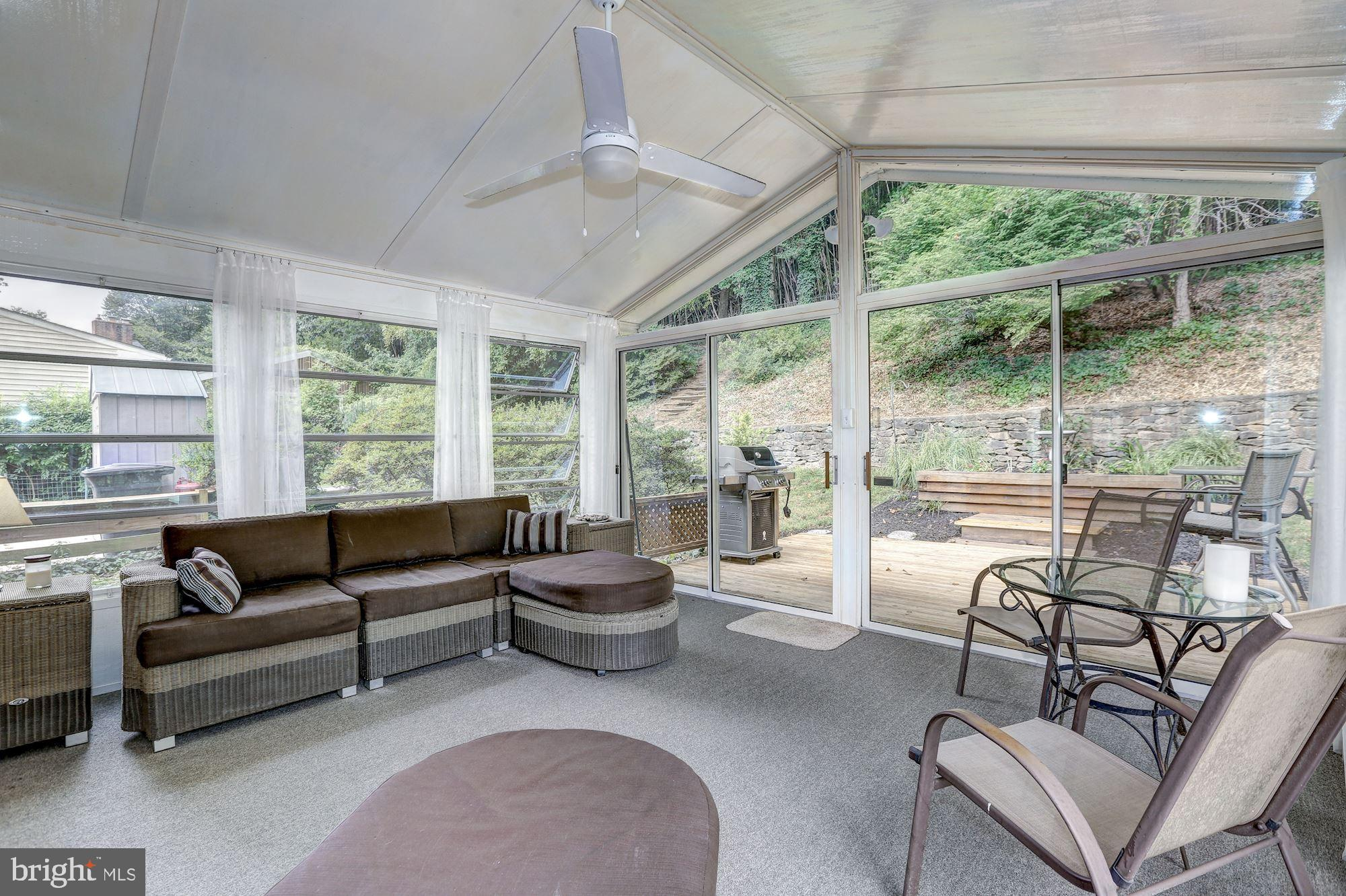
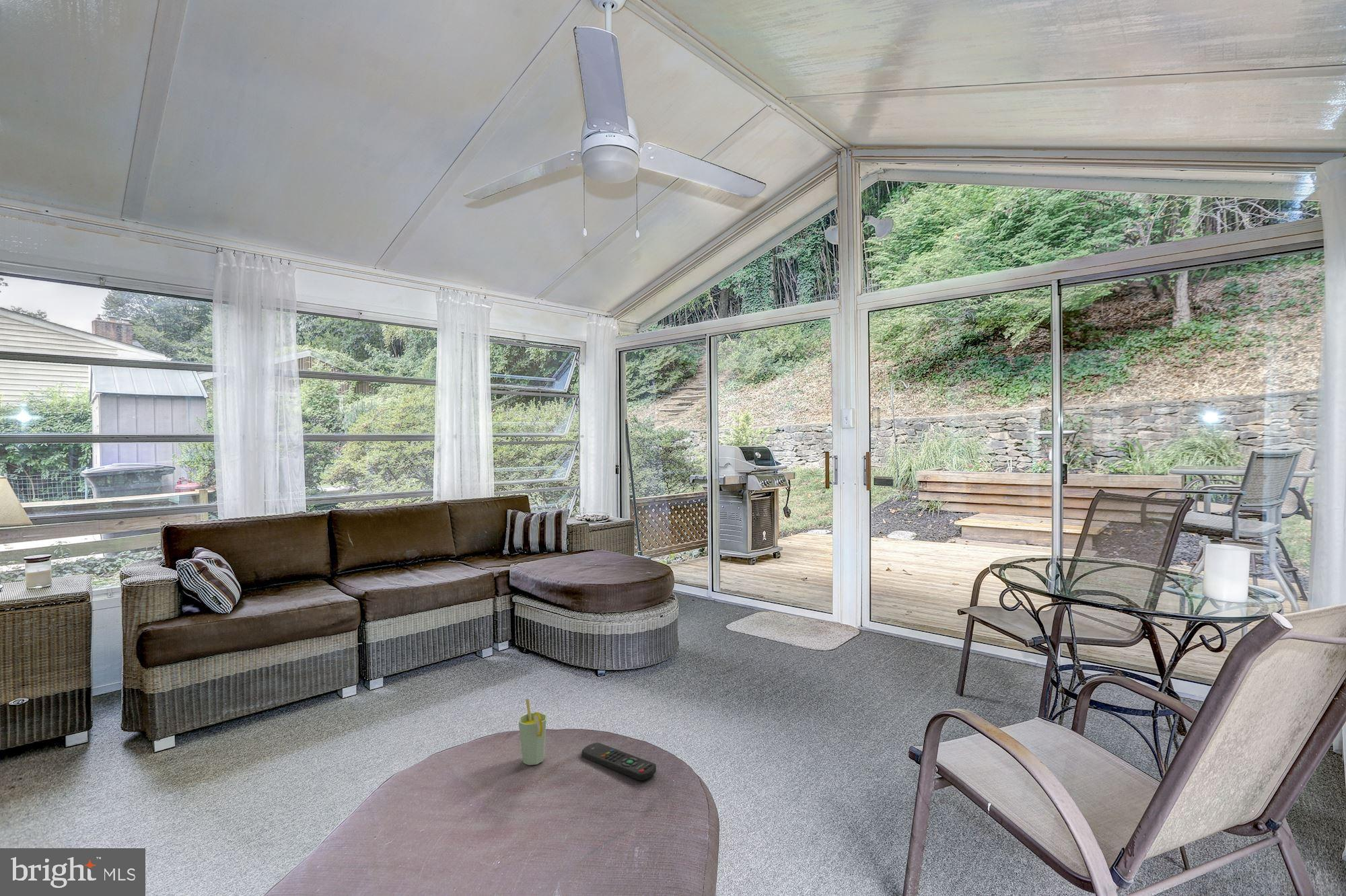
+ cup (534, 733)
+ remote control (618, 760)
